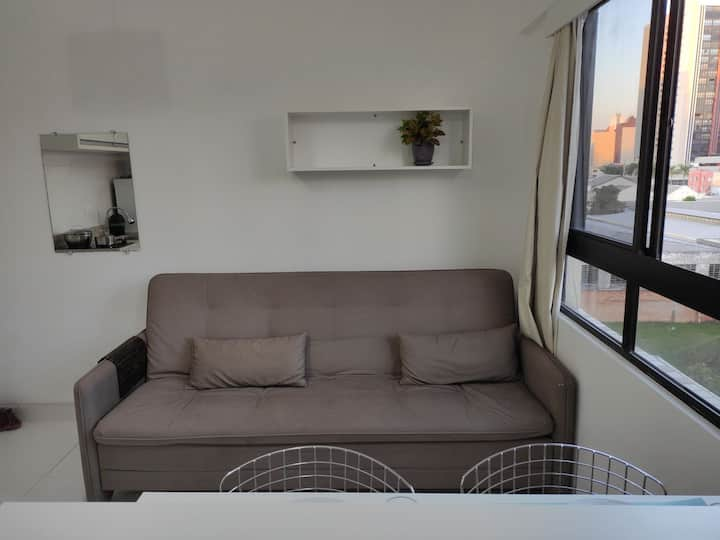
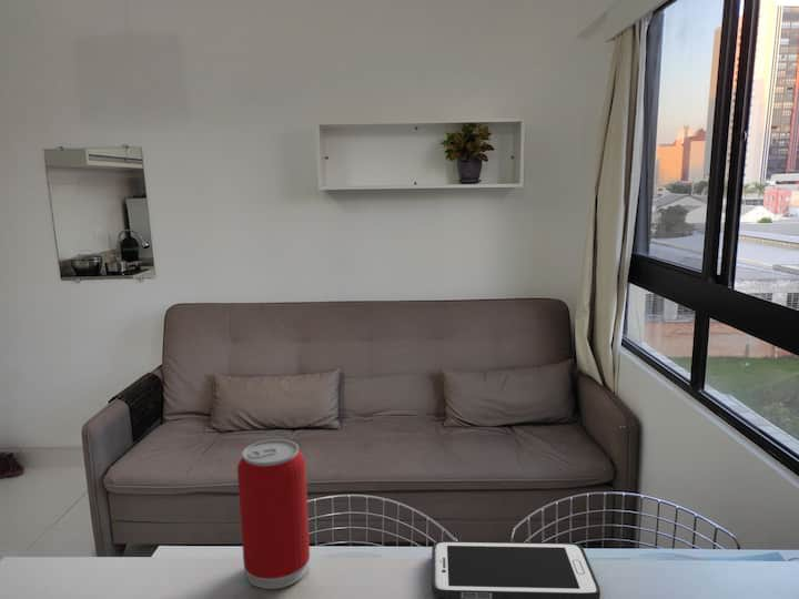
+ beverage can (274, 510)
+ cell phone (510, 569)
